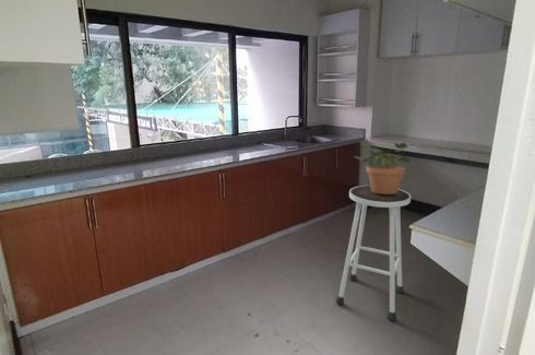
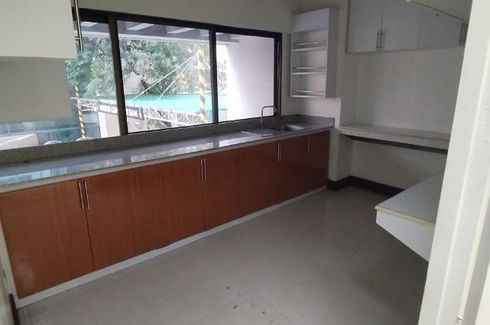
- potted plant (381, 168)
- stool (374, 249)
